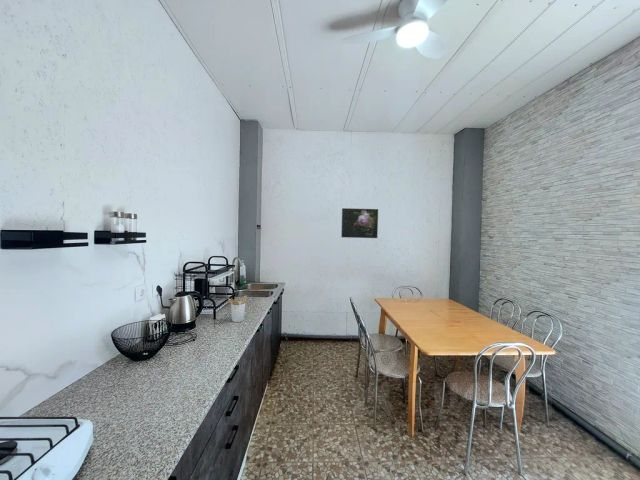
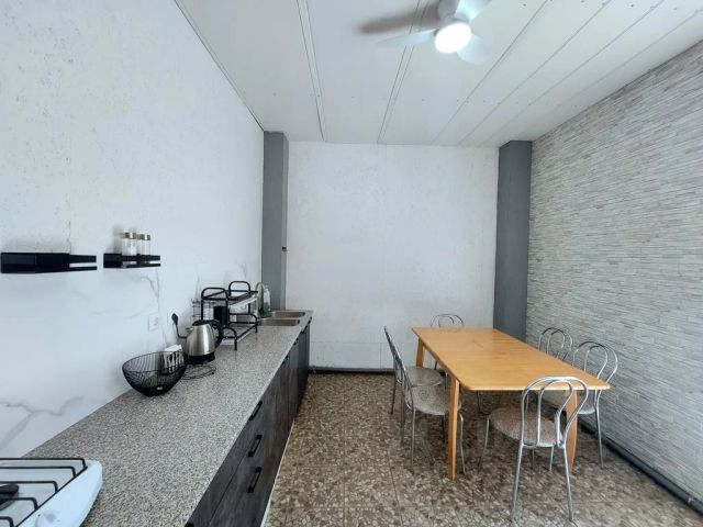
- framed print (359, 223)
- utensil holder (236, 308)
